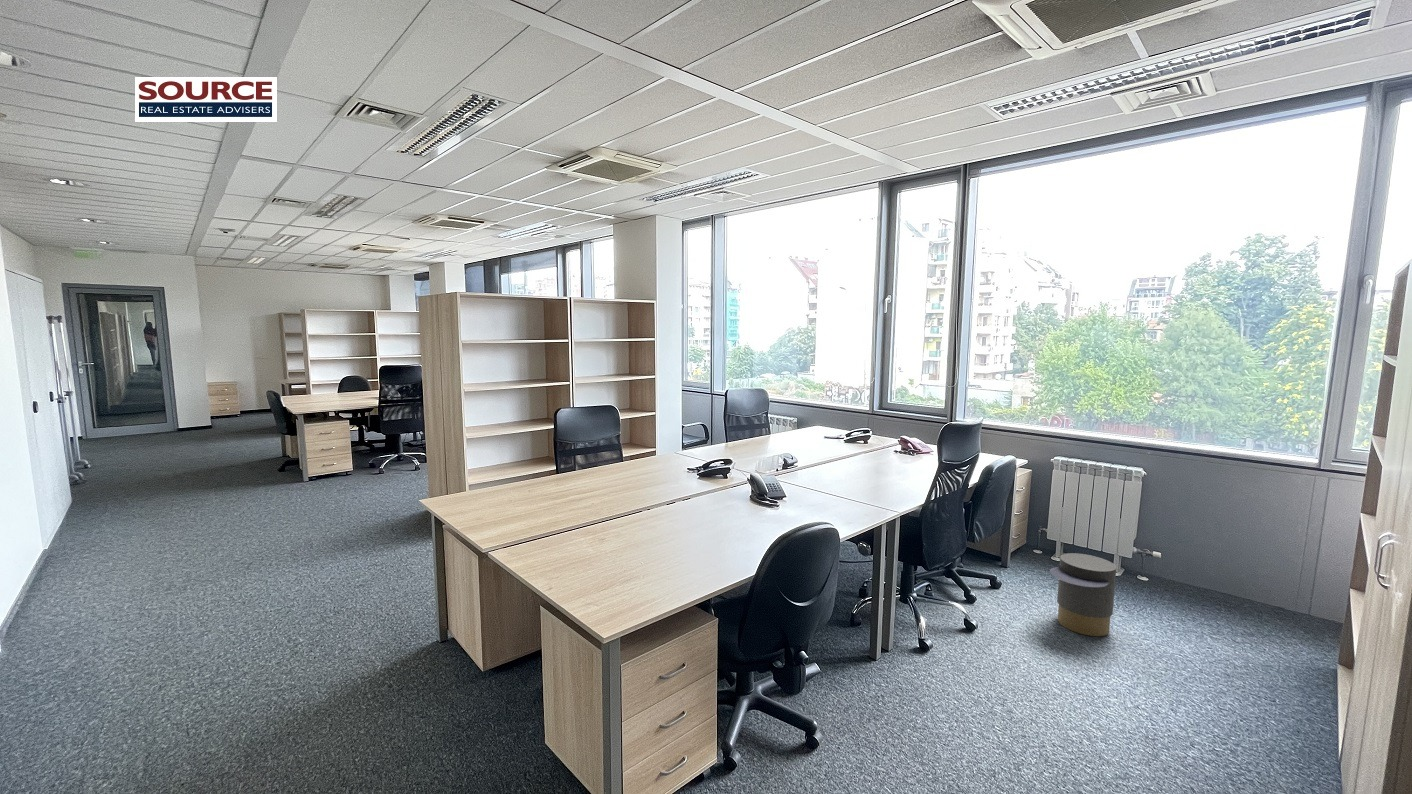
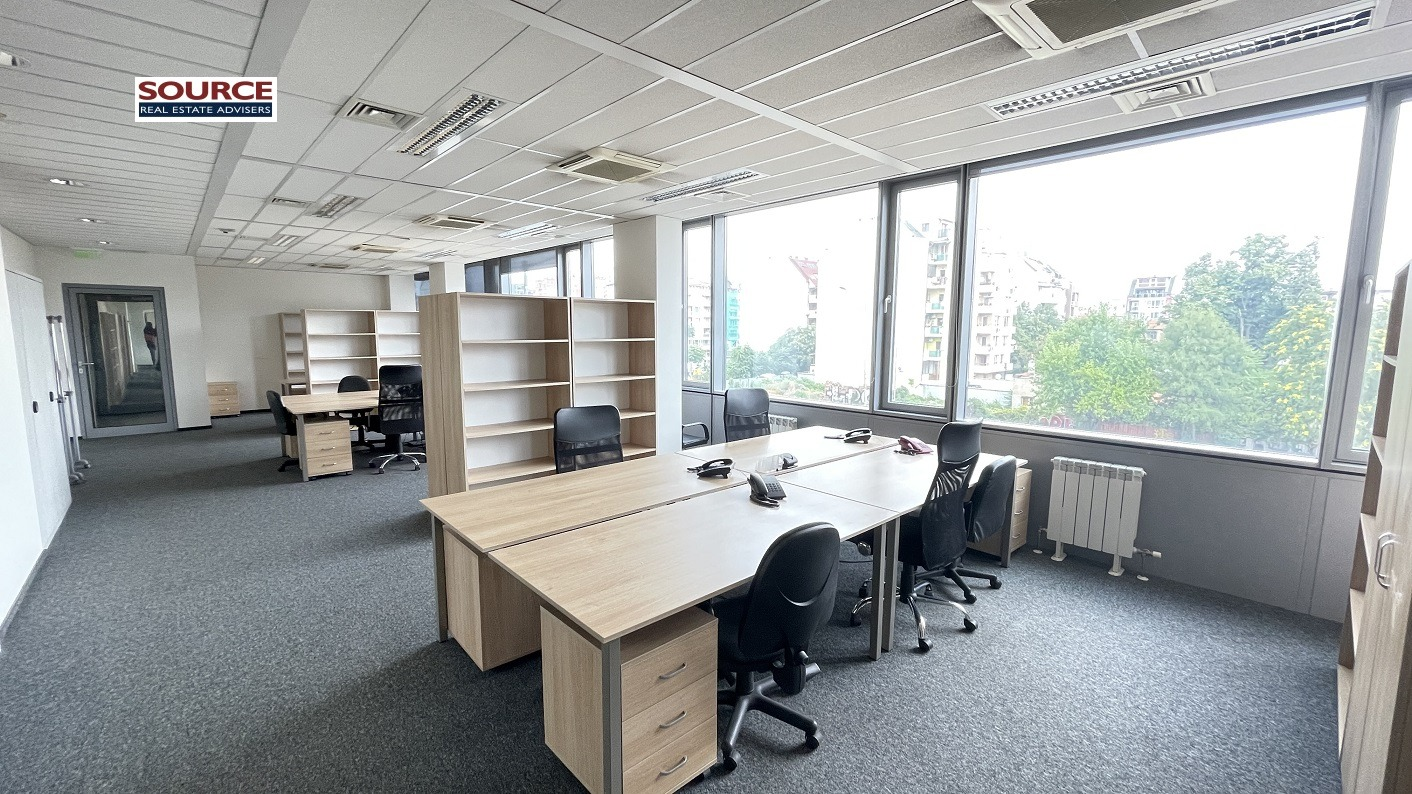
- trash can (1080, 596)
